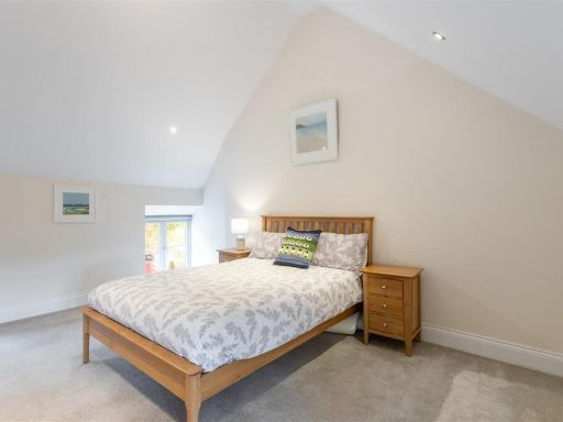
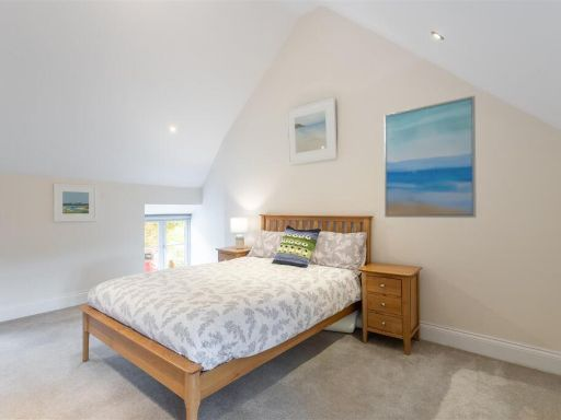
+ wall art (426, 162)
